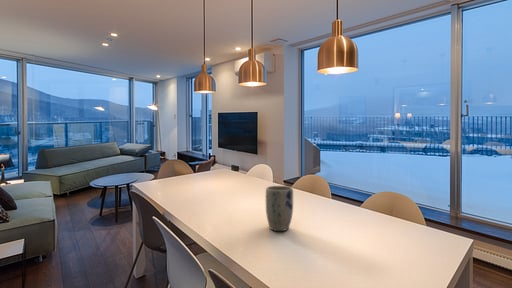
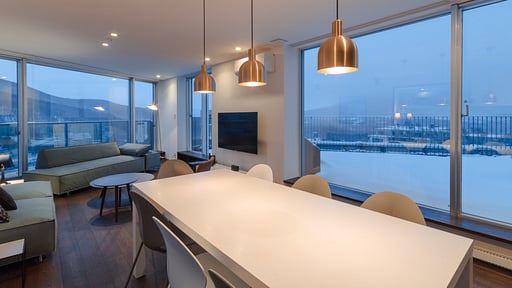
- plant pot (279, 207)
